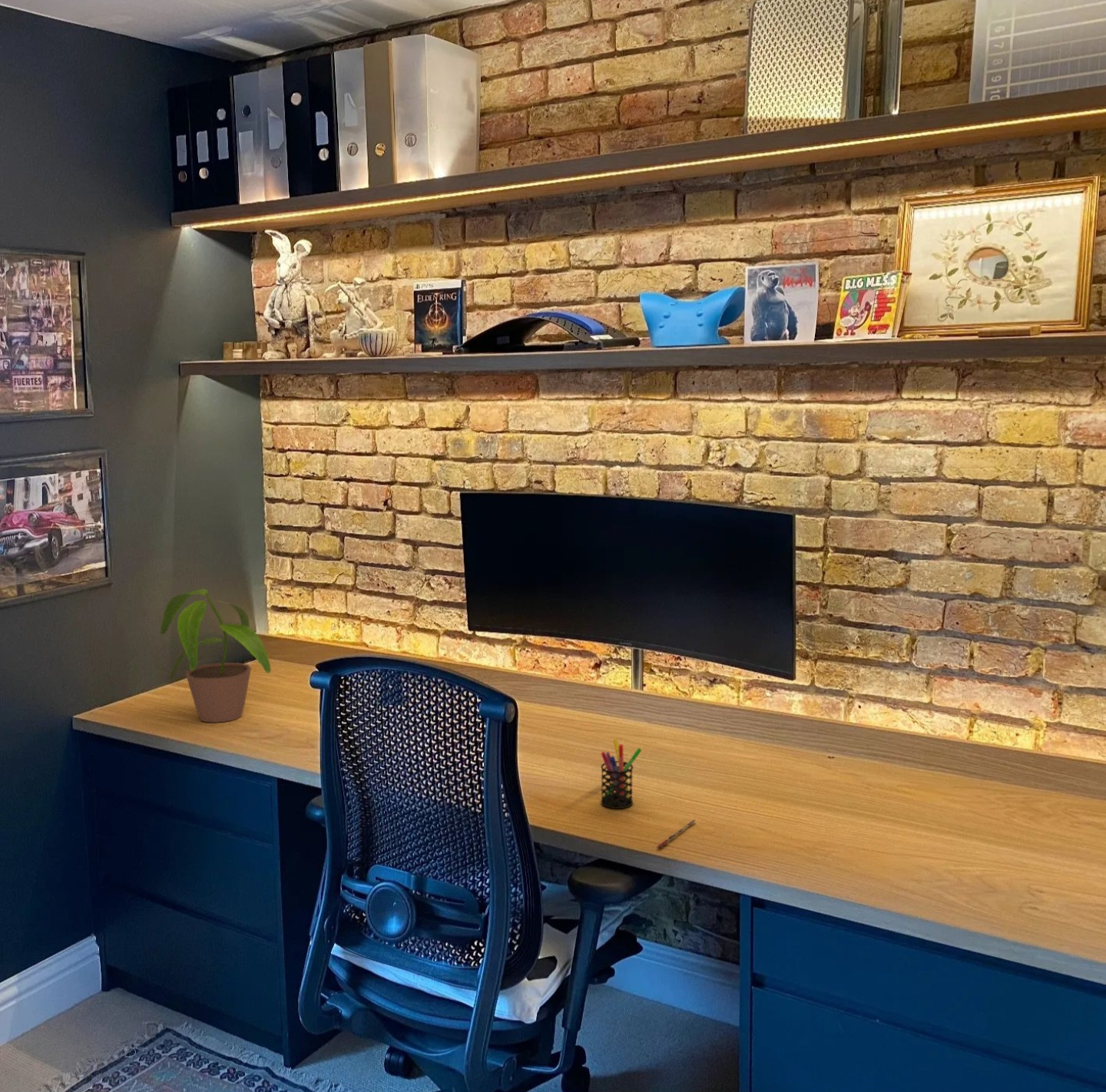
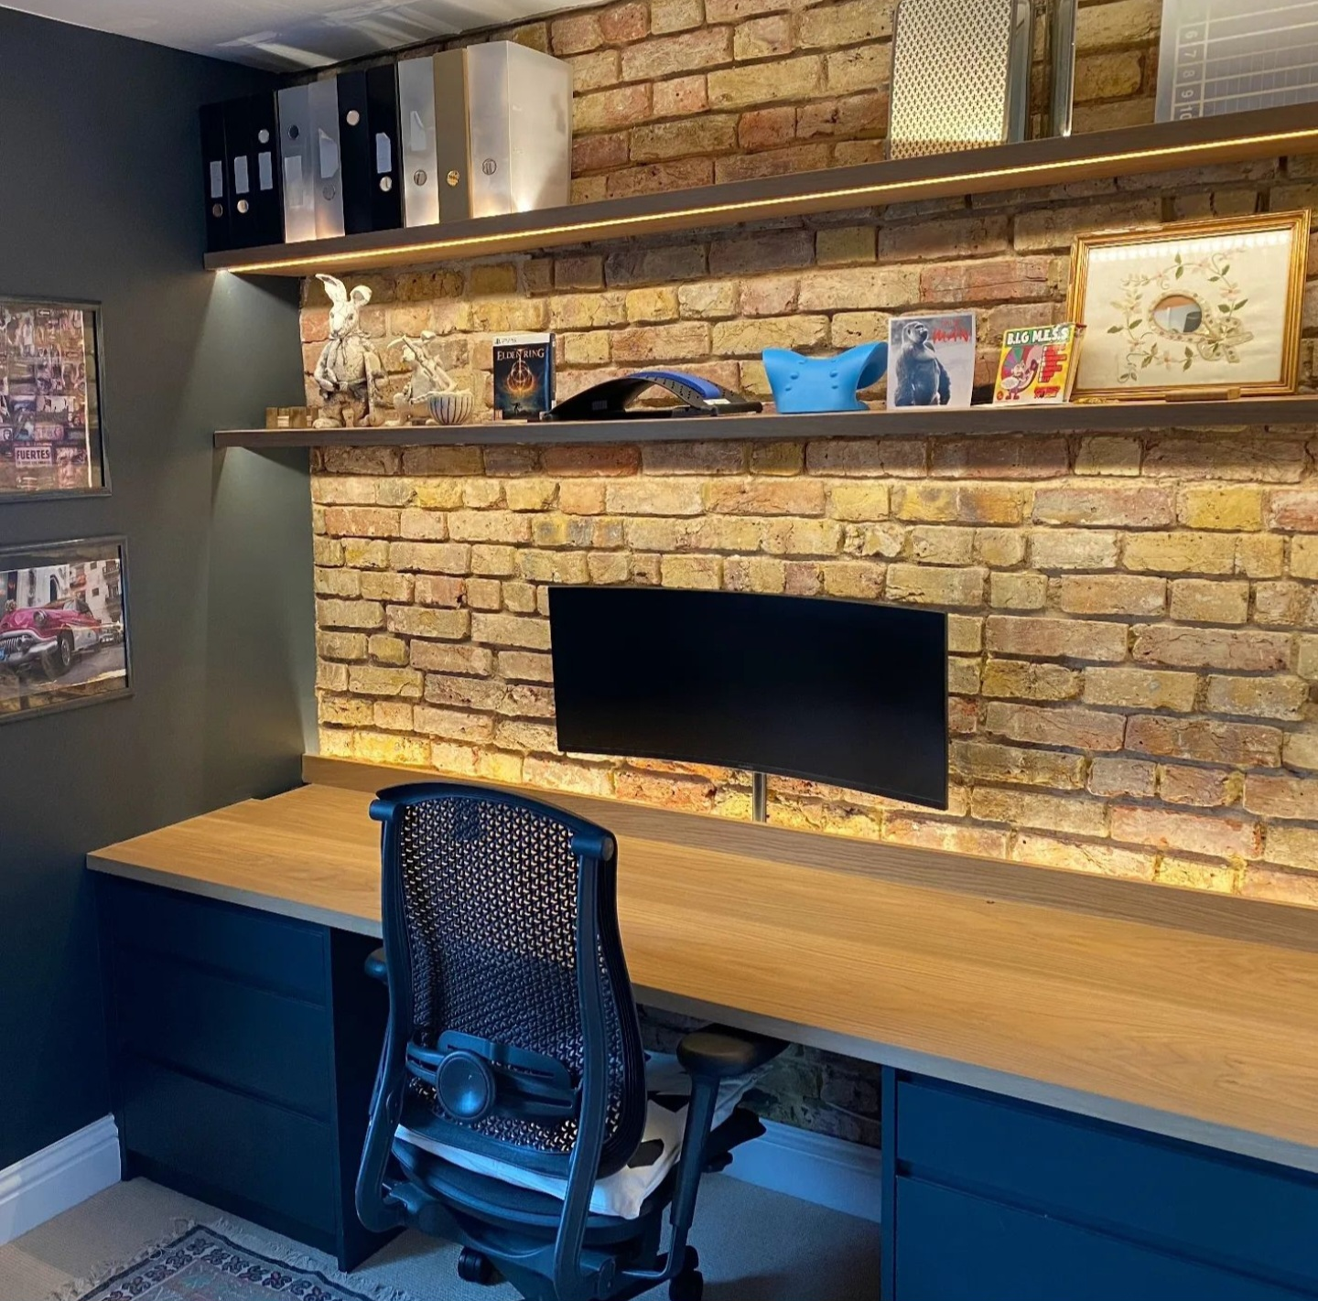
- pen holder (621, 771)
- potted plant (224, 654)
- pen (677, 832)
